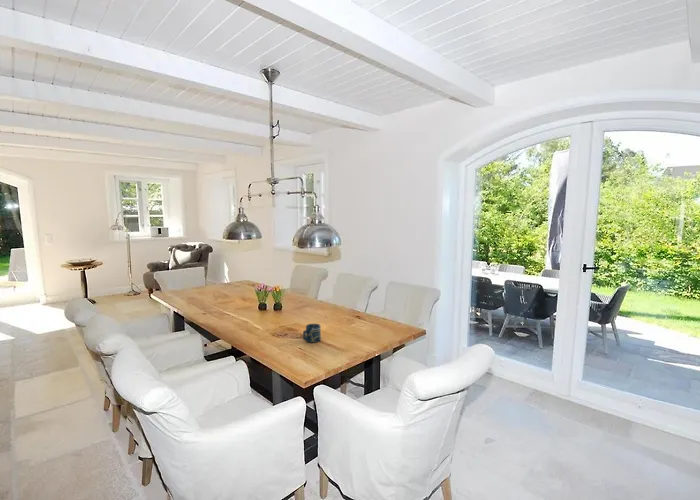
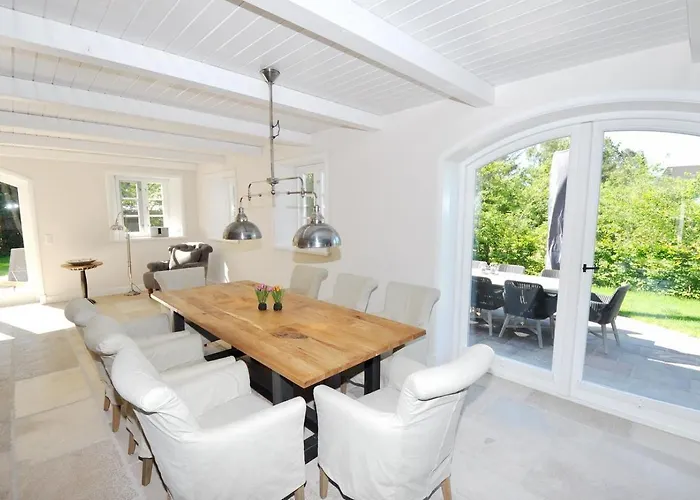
- cup (311, 333)
